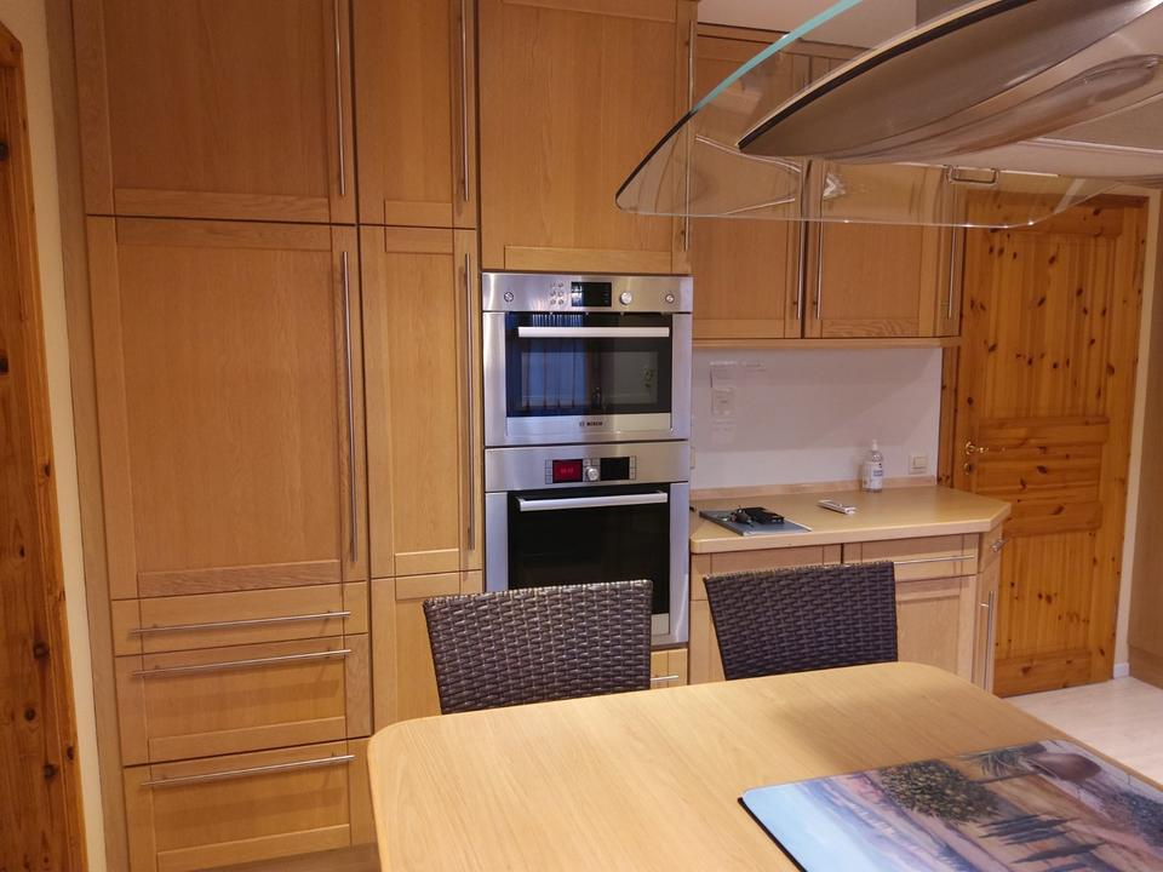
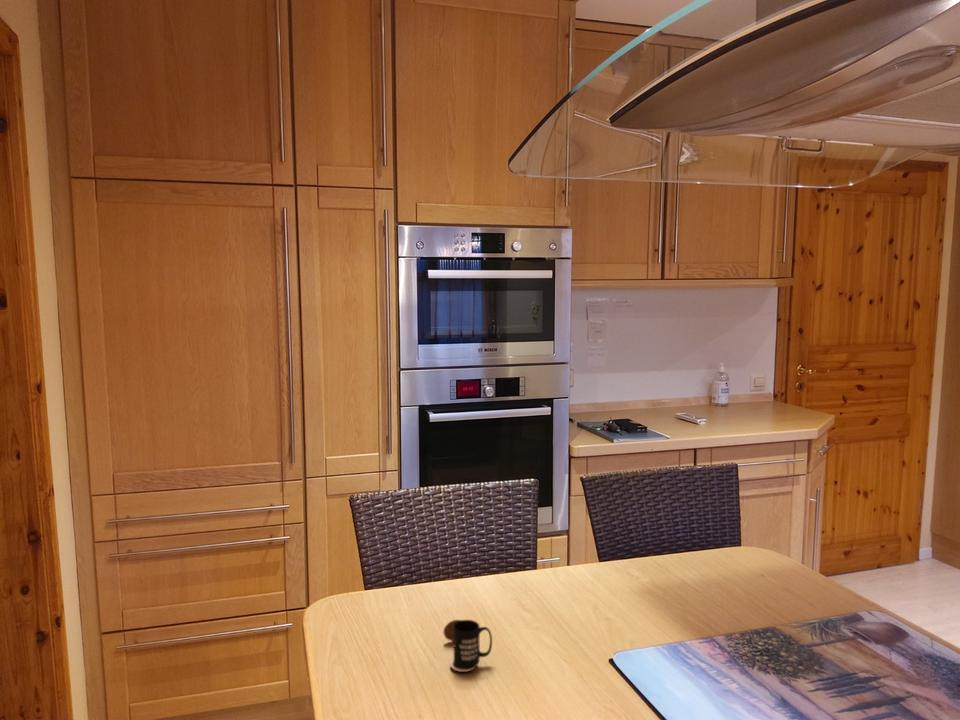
+ mug (467, 634)
